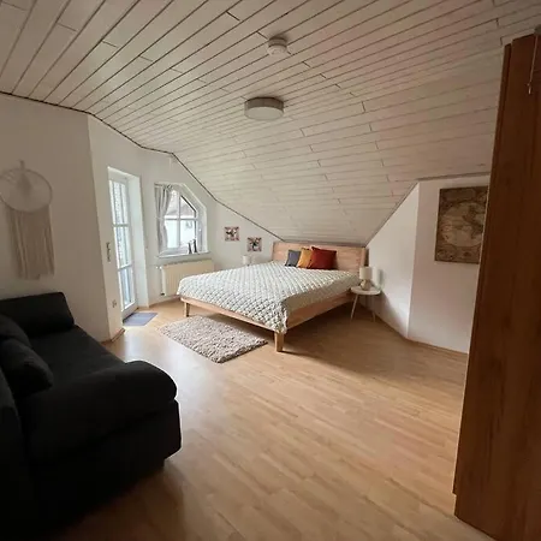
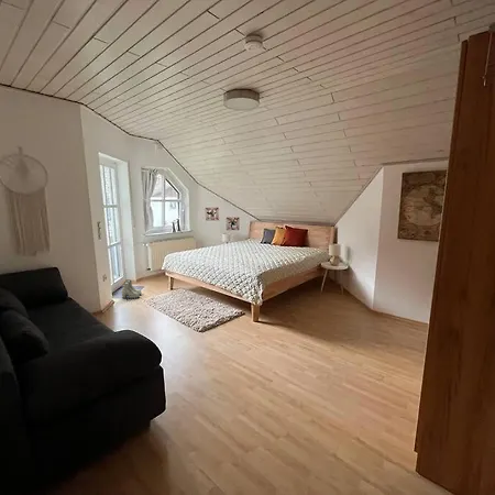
+ boots (131, 288)
